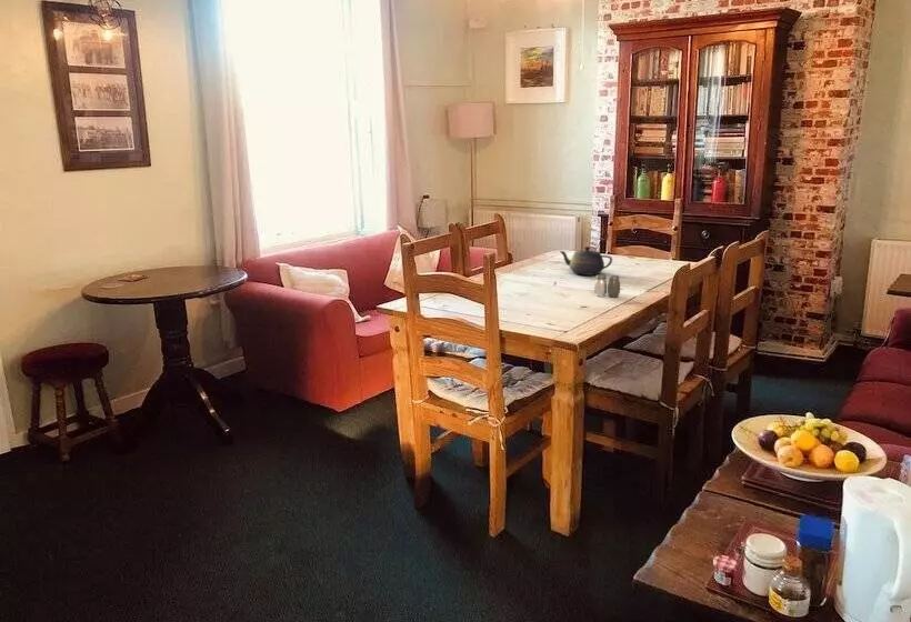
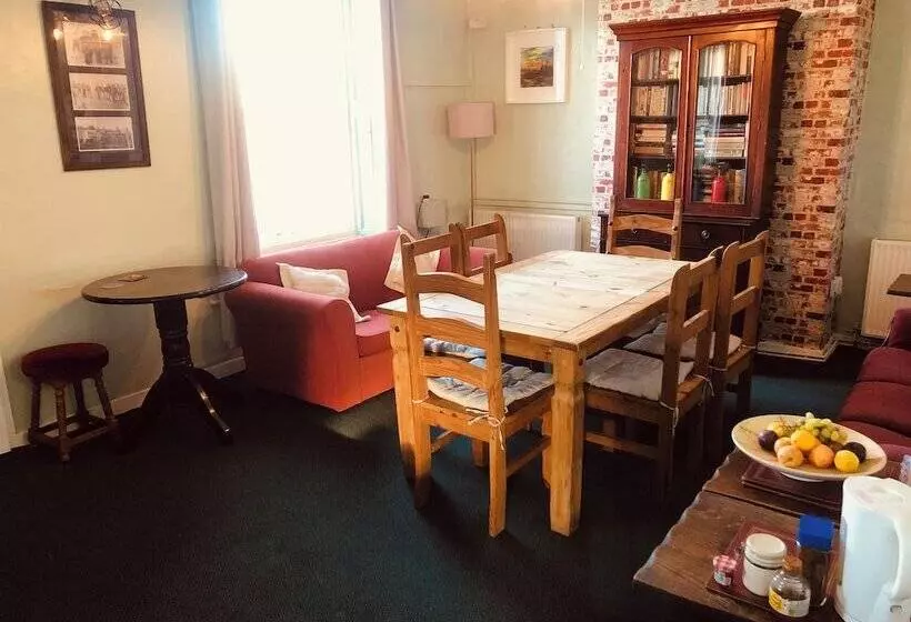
- teapot (584, 260)
- salt and pepper shaker (608, 285)
